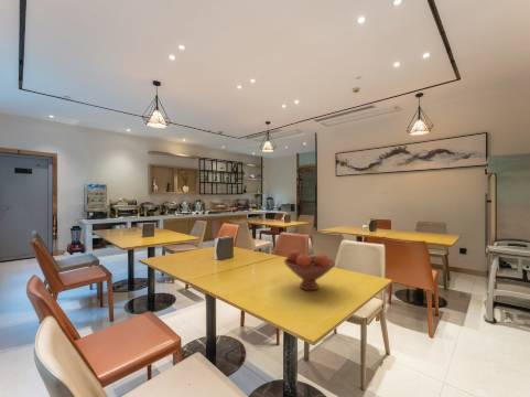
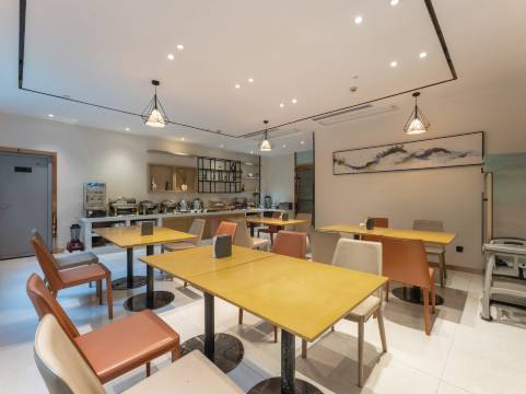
- fruit bowl (309, 269)
